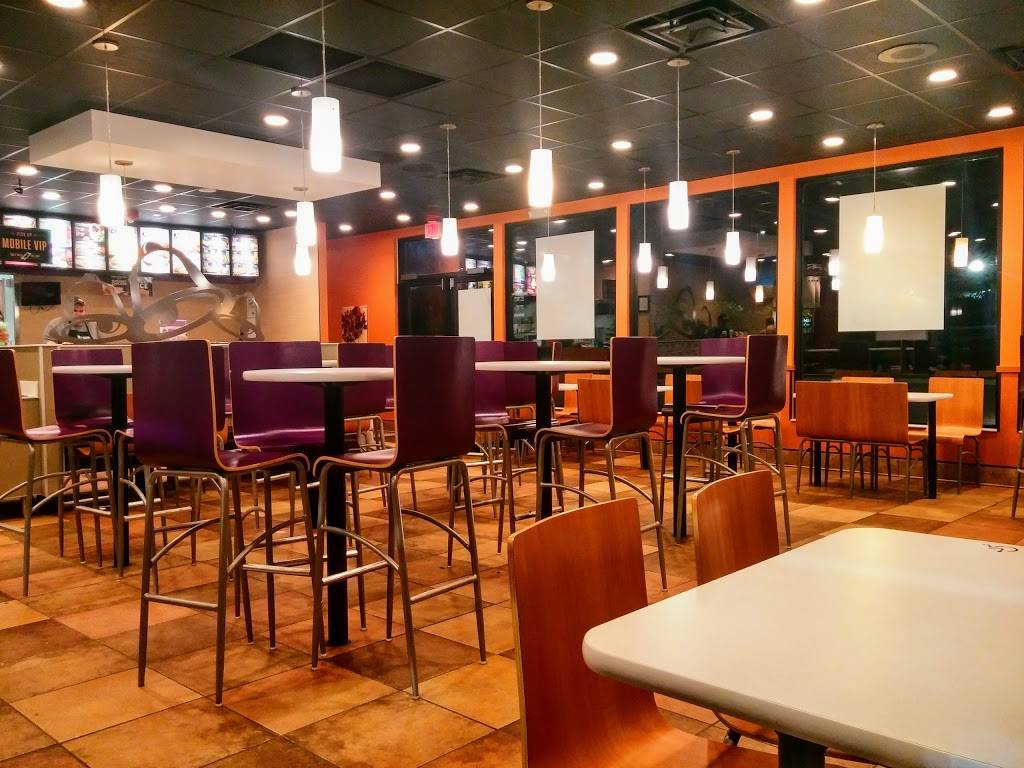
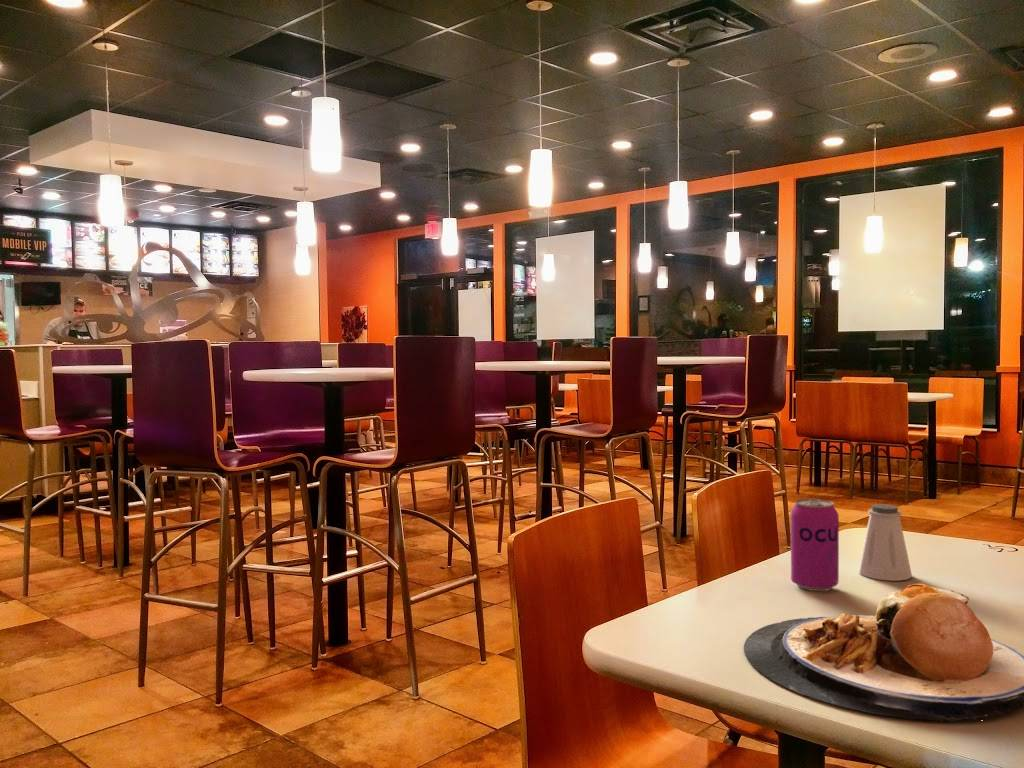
+ beverage can (814, 543)
+ saltshaker (884, 540)
+ plate (880, 624)
